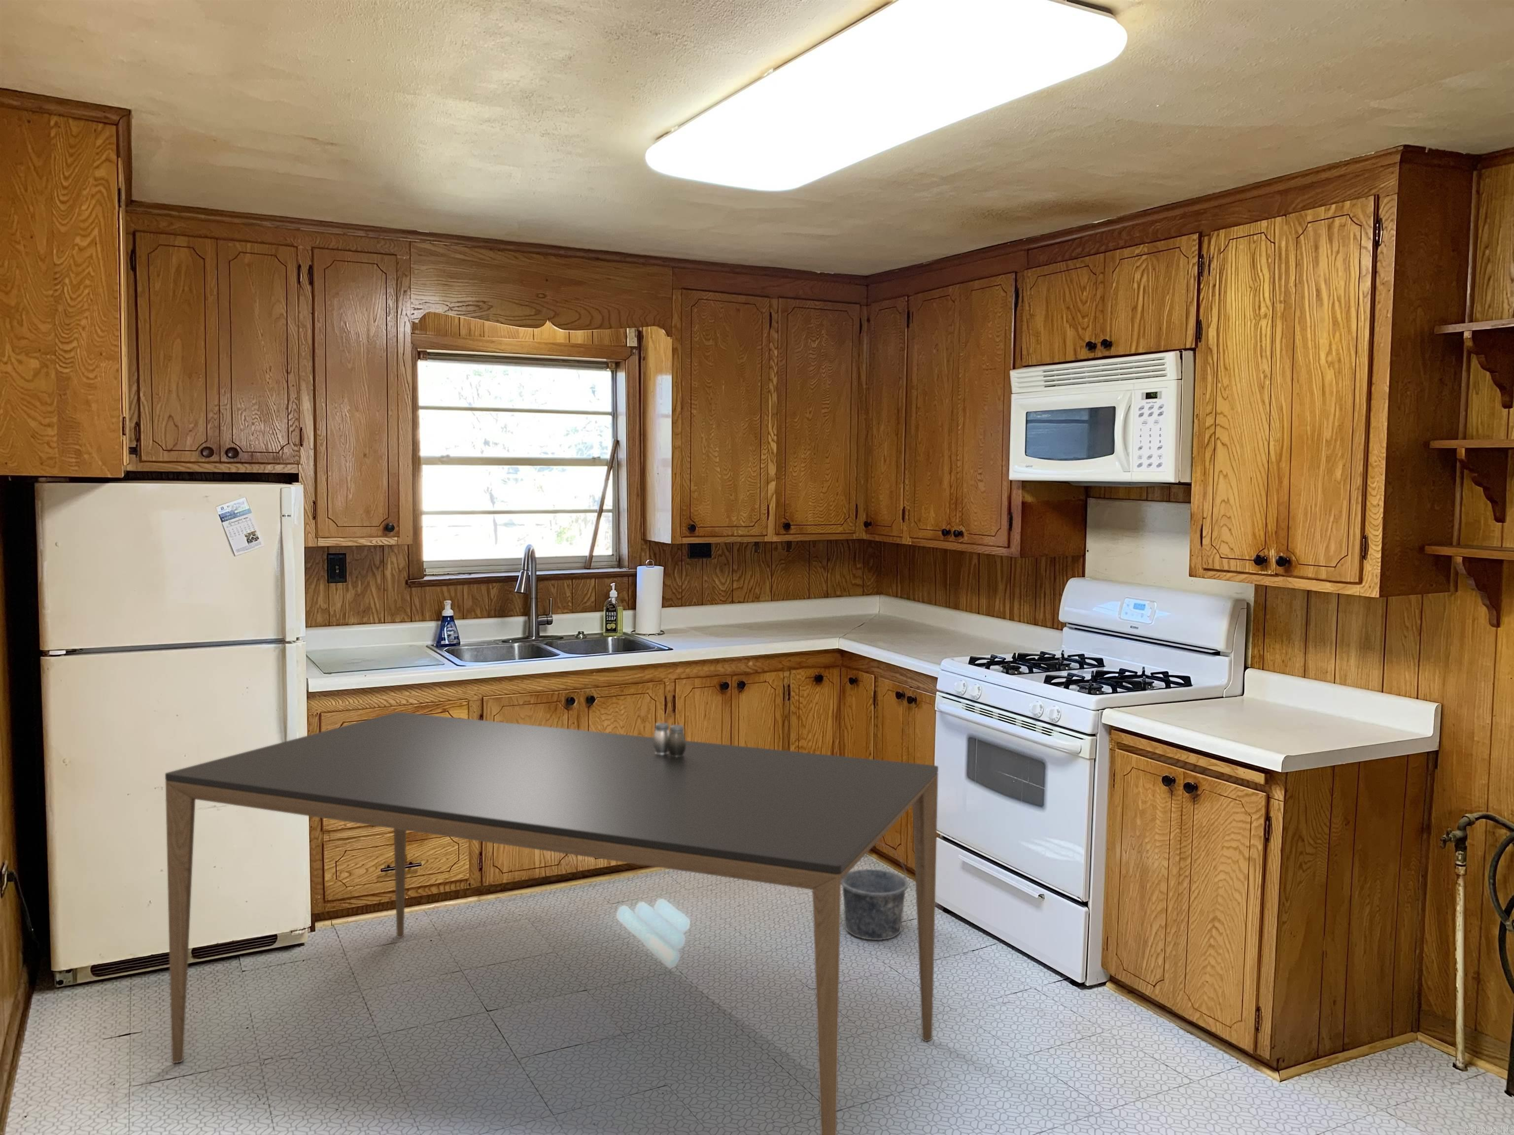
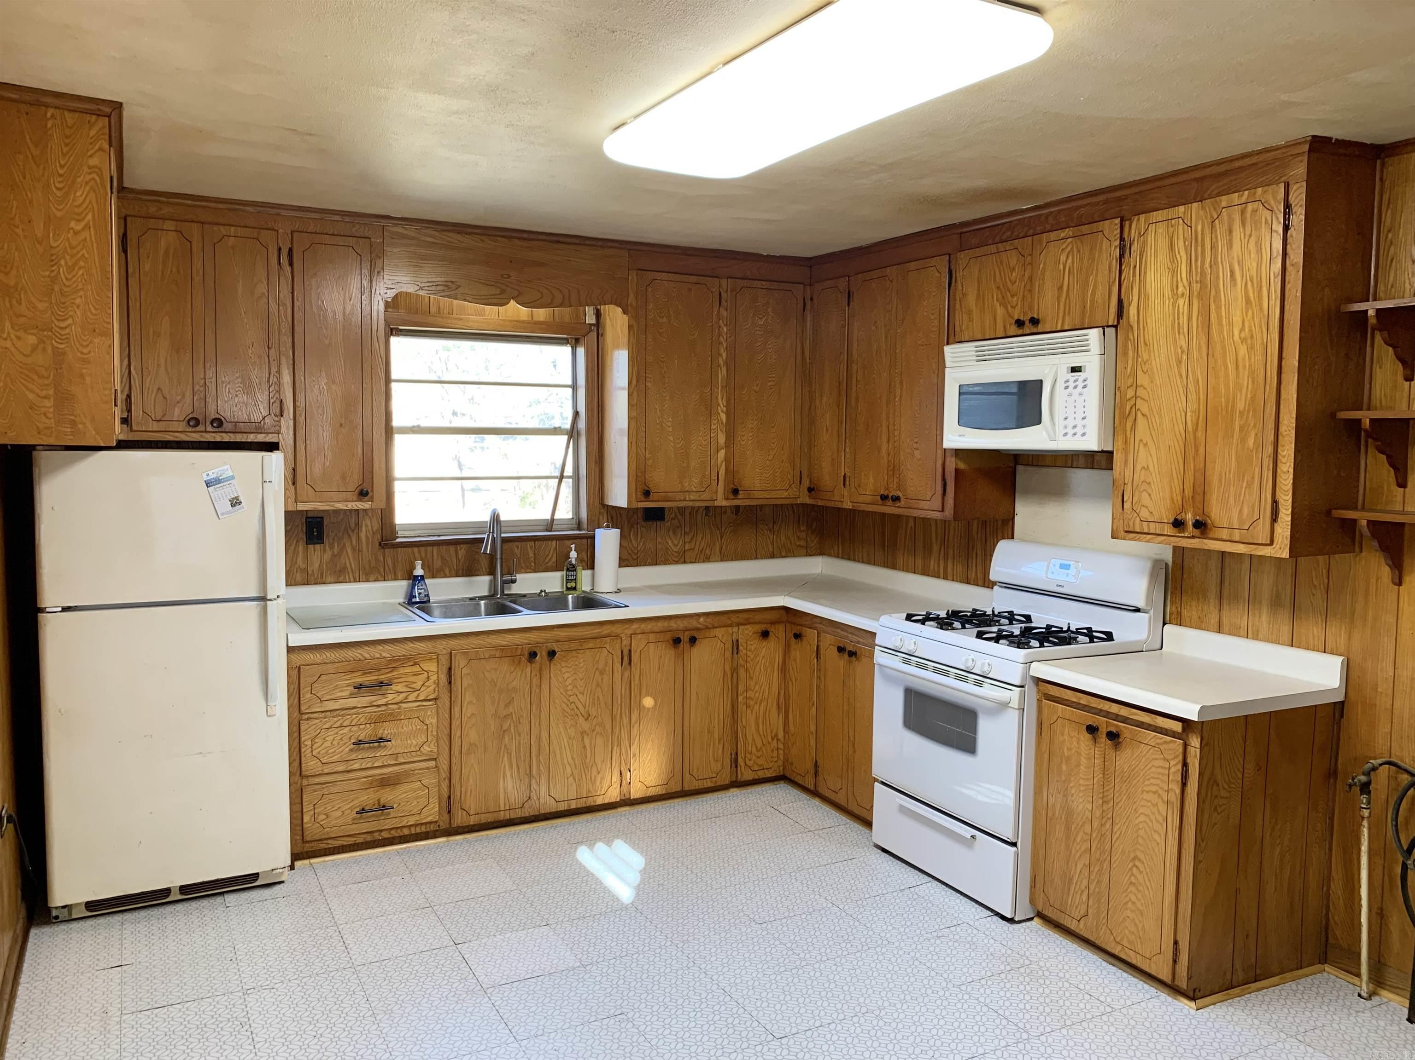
- bucket (874, 887)
- salt and pepper shaker (669, 738)
- dining table (570, 854)
